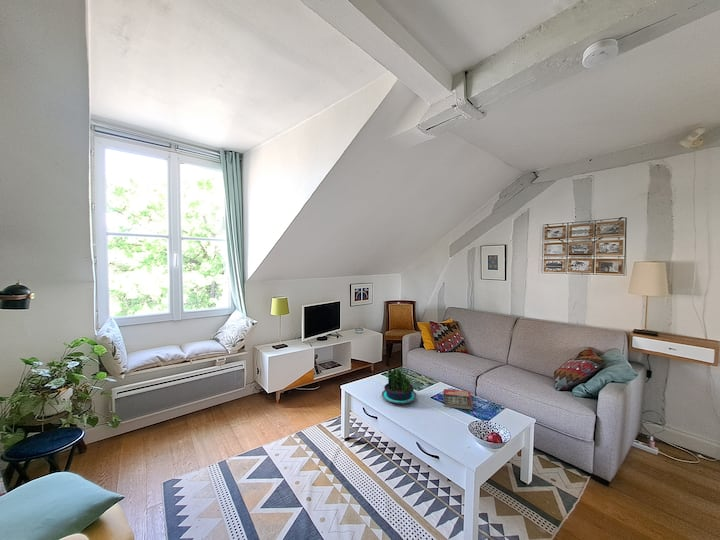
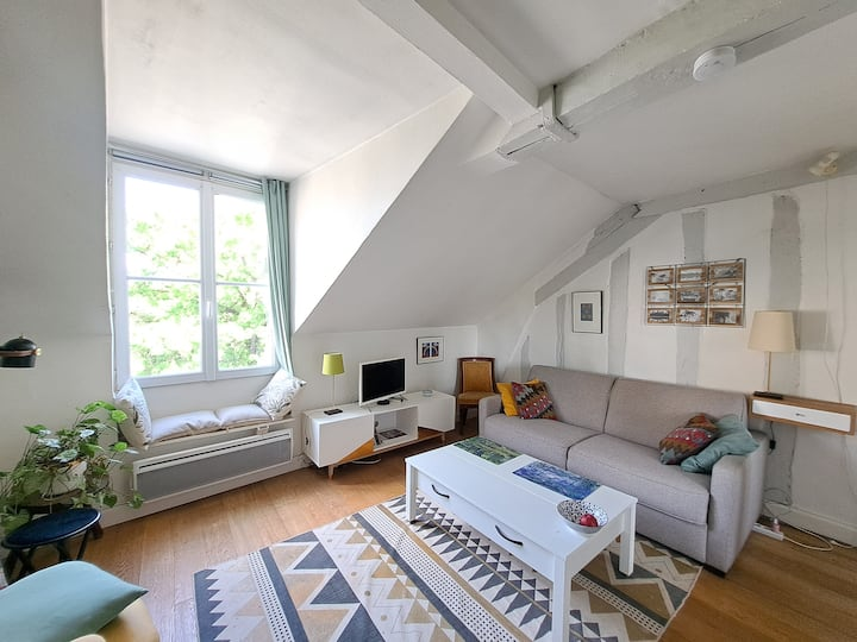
- potted plant (398, 382)
- book (457, 398)
